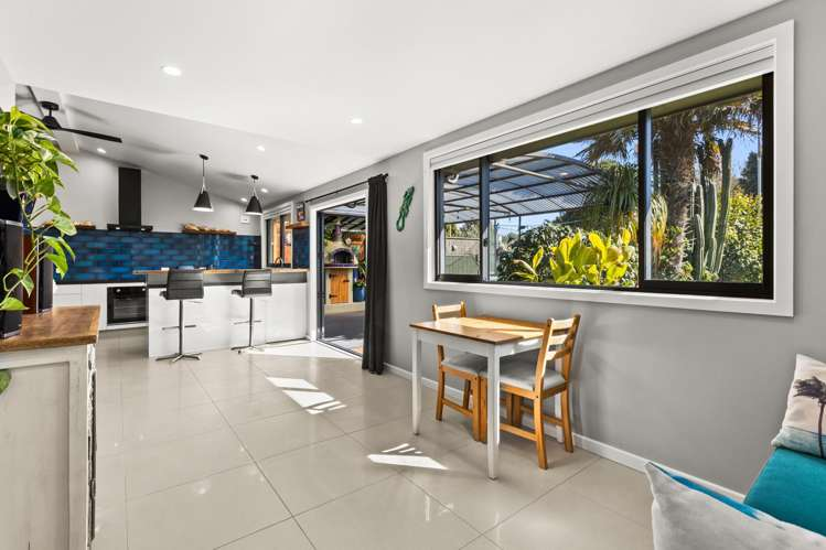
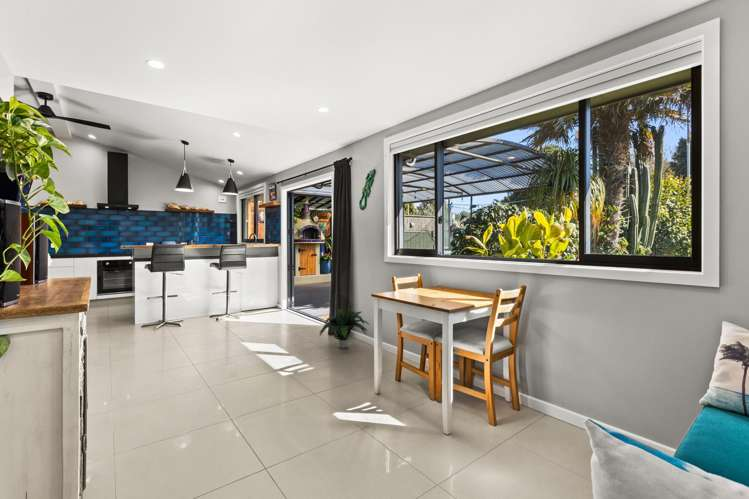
+ potted plant (343, 326)
